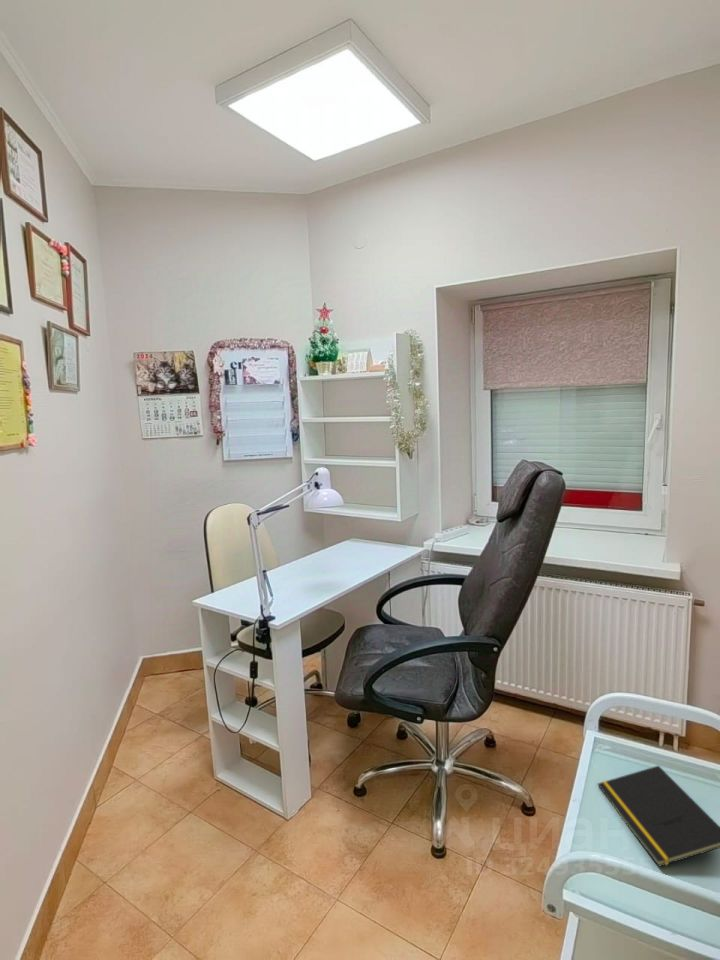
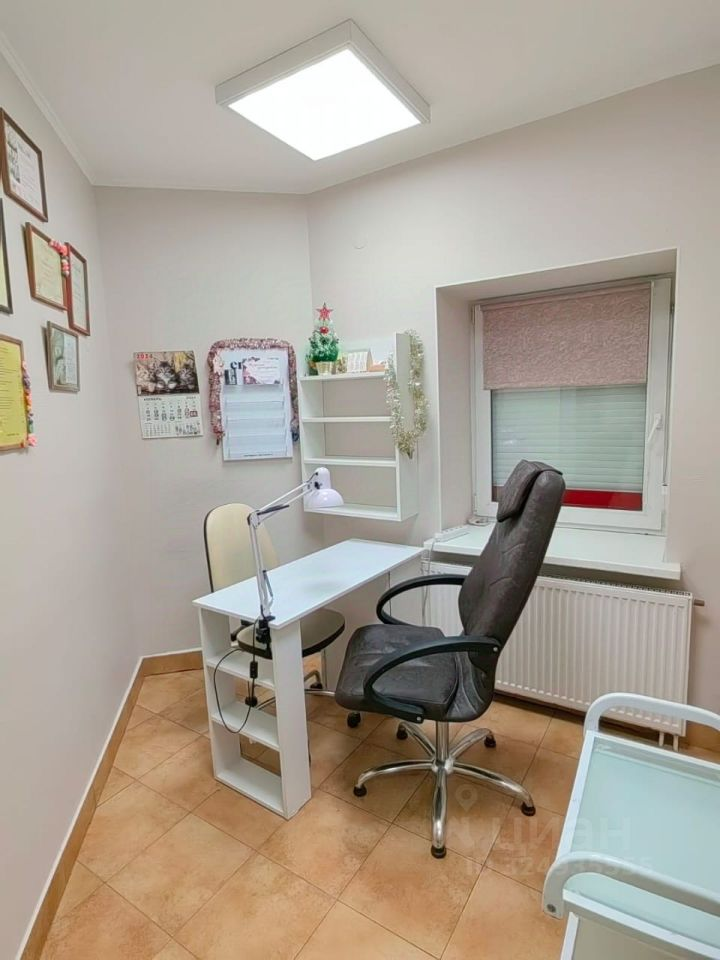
- notepad (659, 811)
